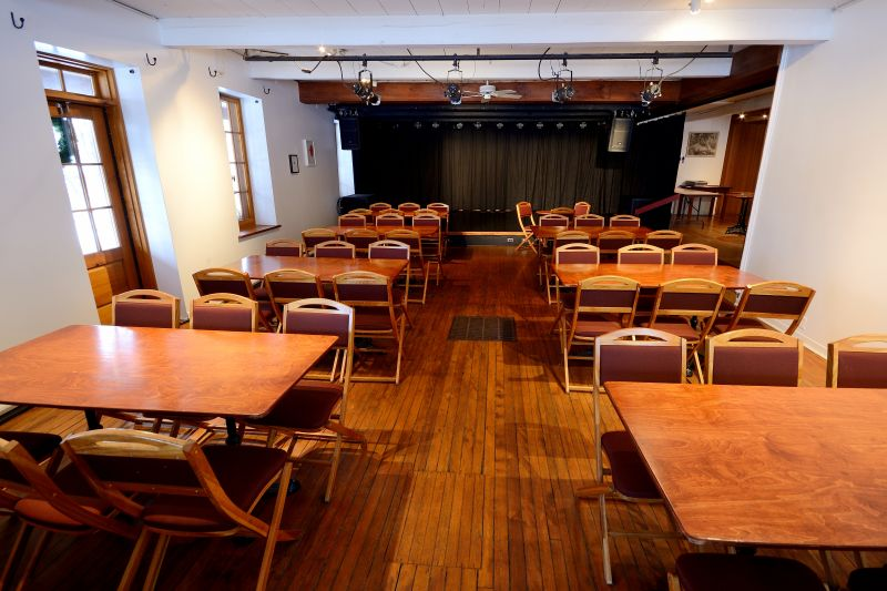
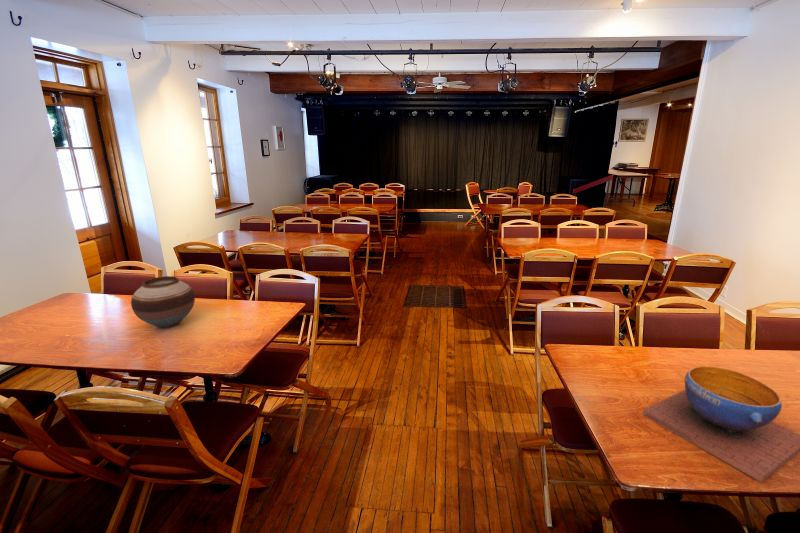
+ decorative bowl (727, 406)
+ vase (164, 302)
